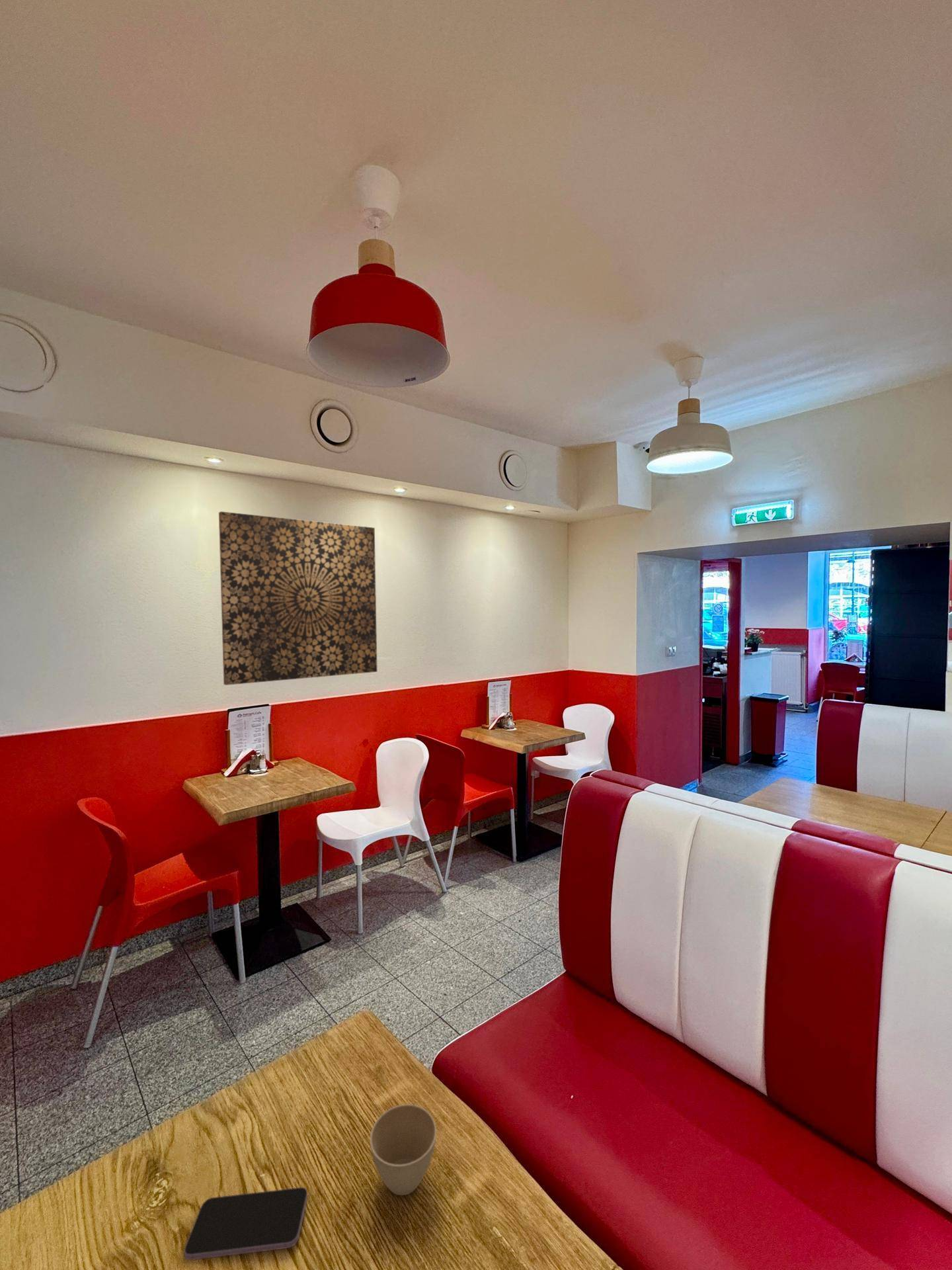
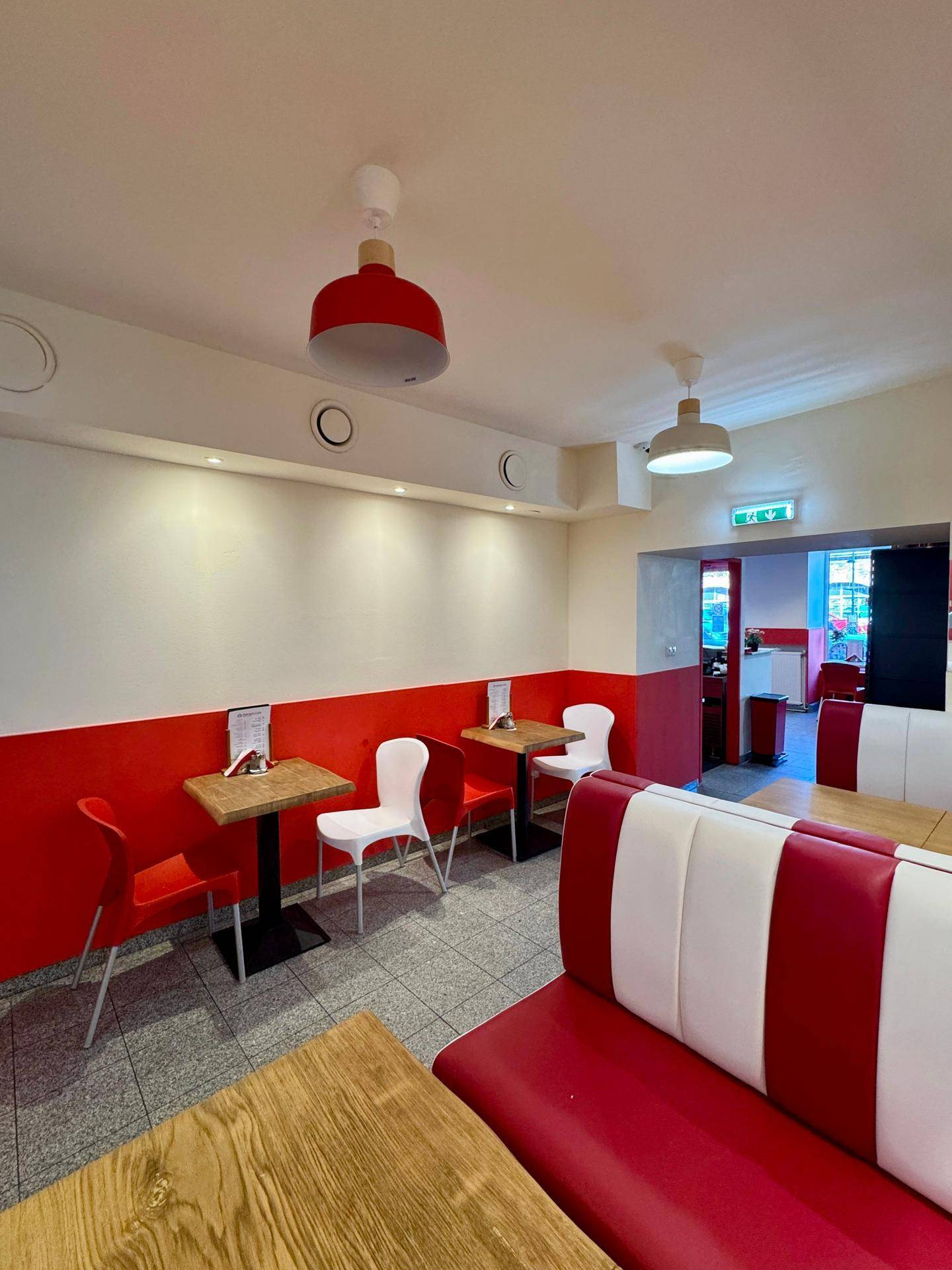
- wall art (305, 599)
- smartphone (249, 1222)
- flower pot (403, 1155)
